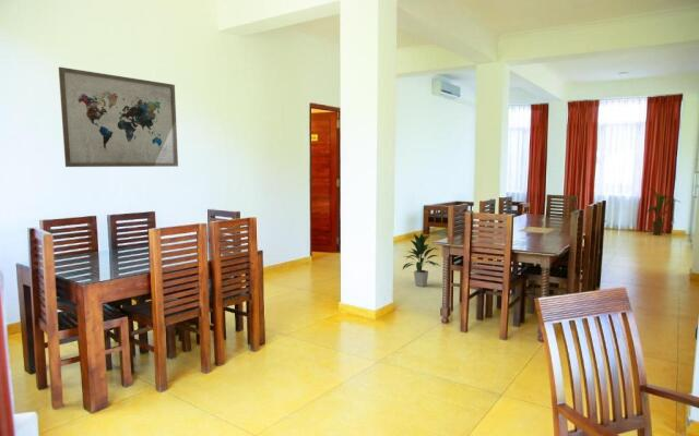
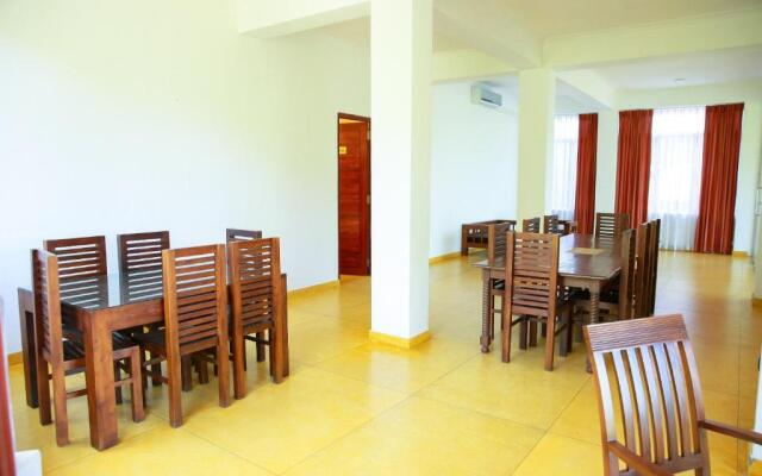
- wall art (125, 122)
- indoor plant (420, 258)
- house plant (663, 210)
